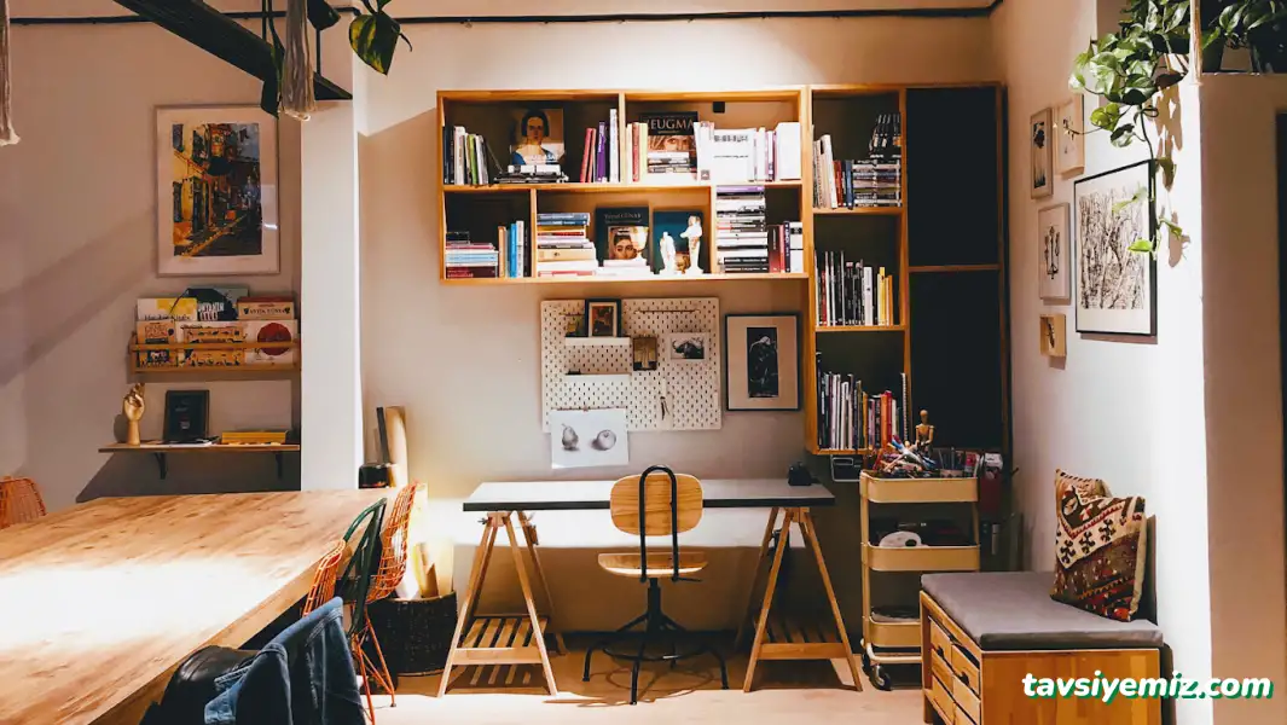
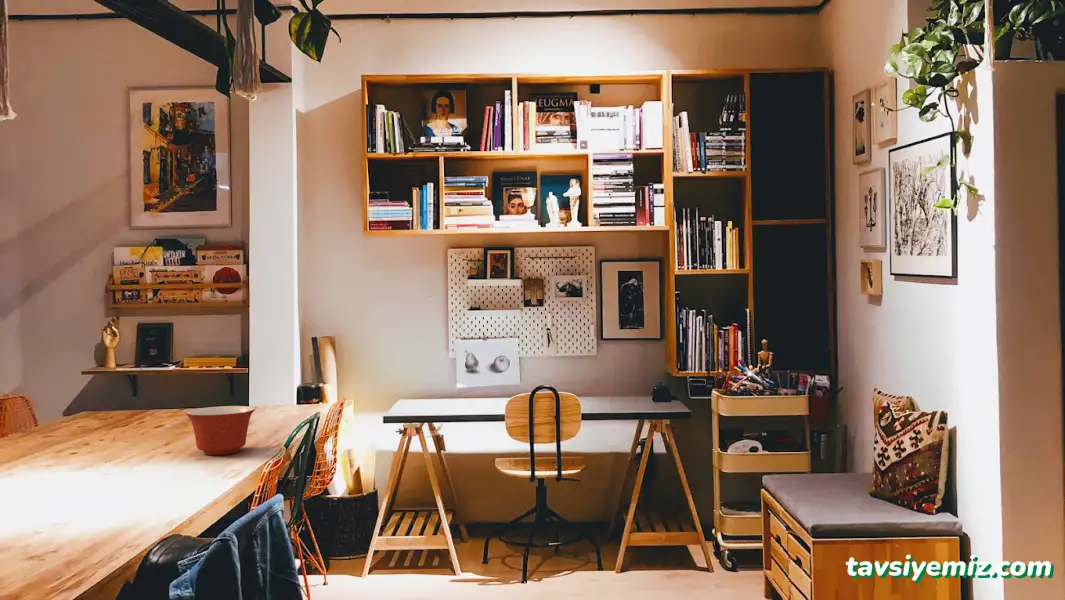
+ mixing bowl (221, 431)
